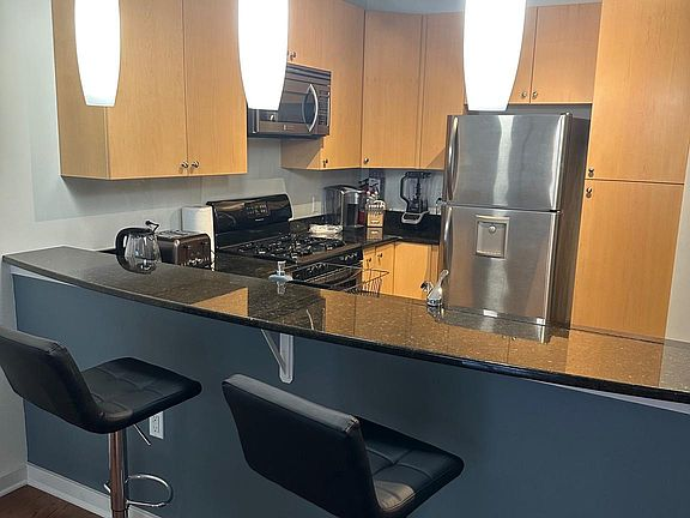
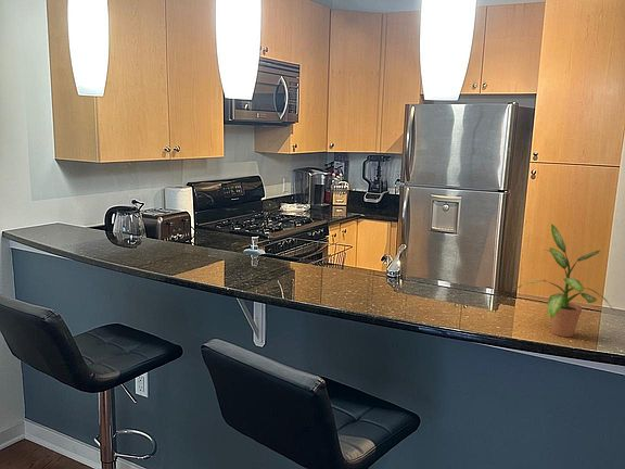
+ potted plant (567, 278)
